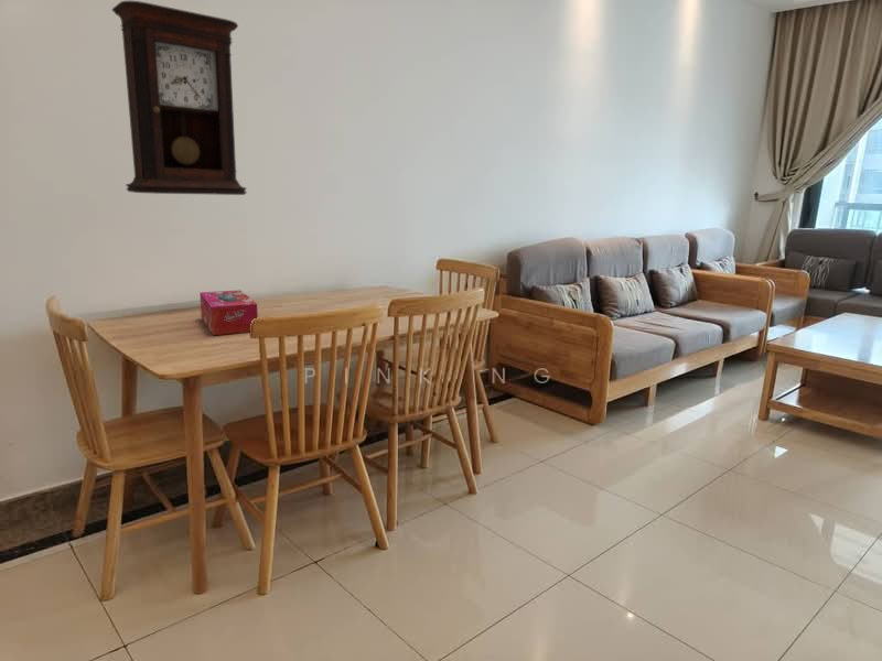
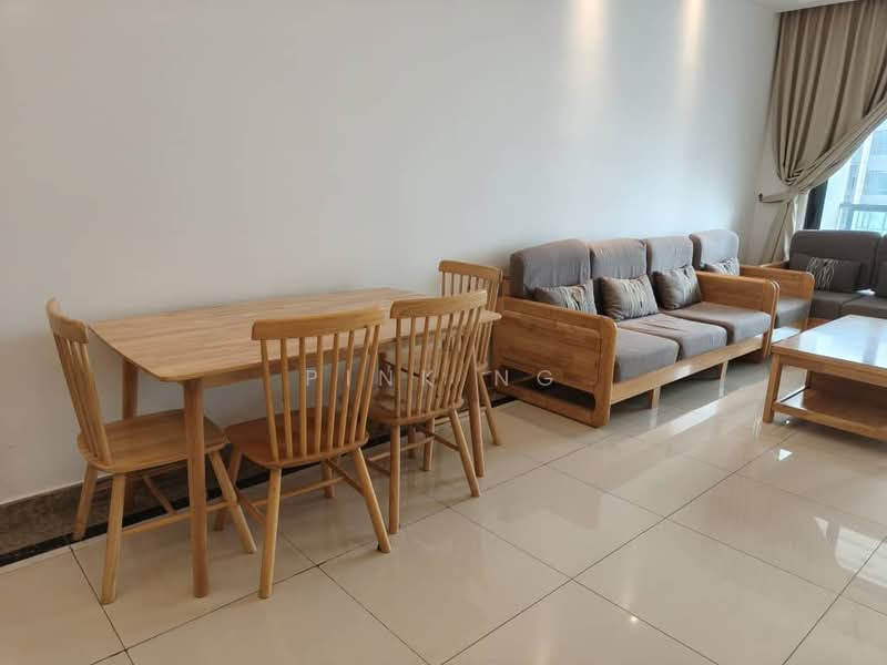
- tissue box (227, 311)
- pendulum clock (185, 107)
